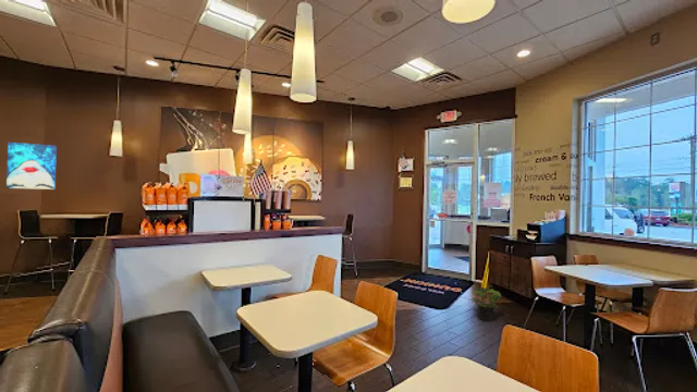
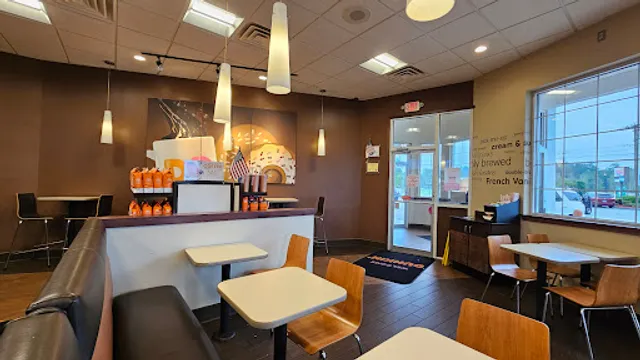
- wall art (32, 166)
- potted plant (482, 301)
